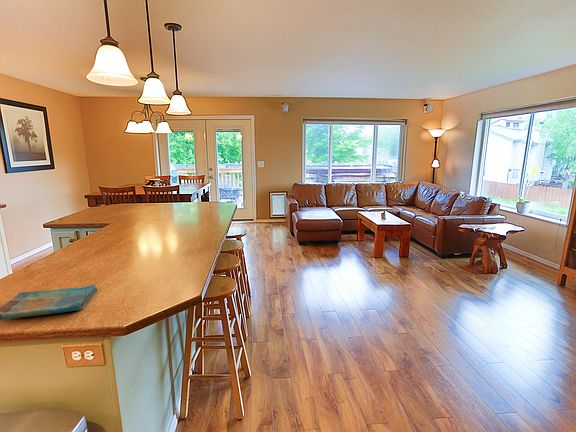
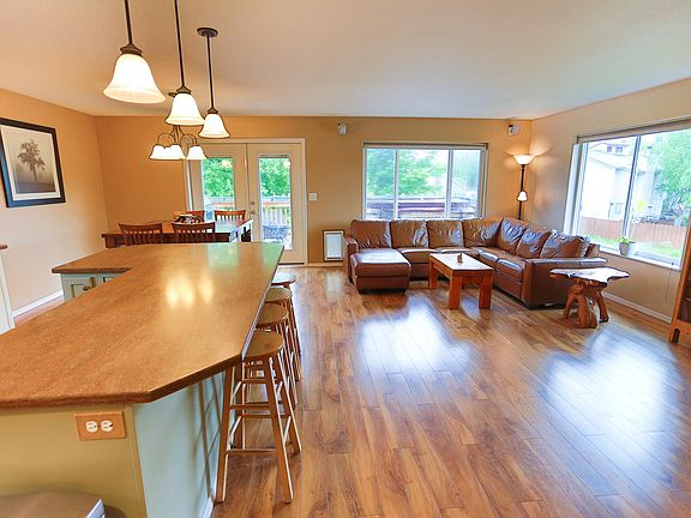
- dish towel (48, 300)
